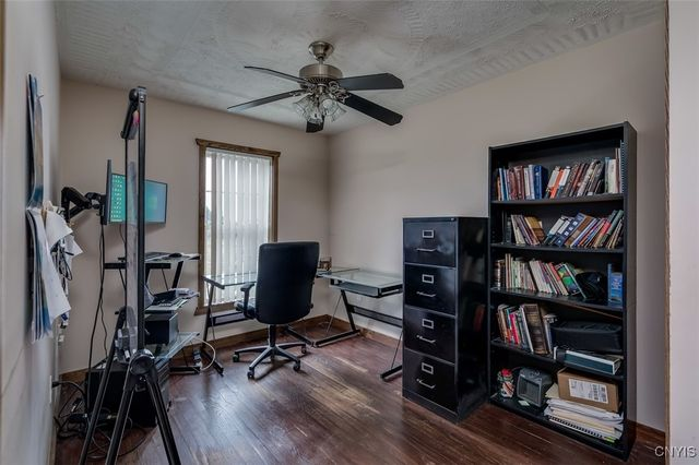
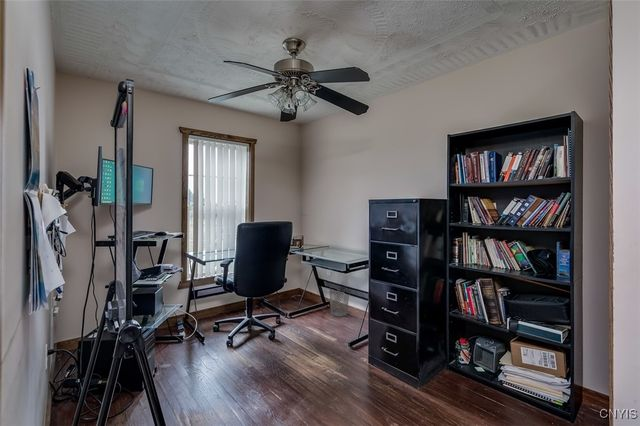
+ wastebasket (339, 301)
